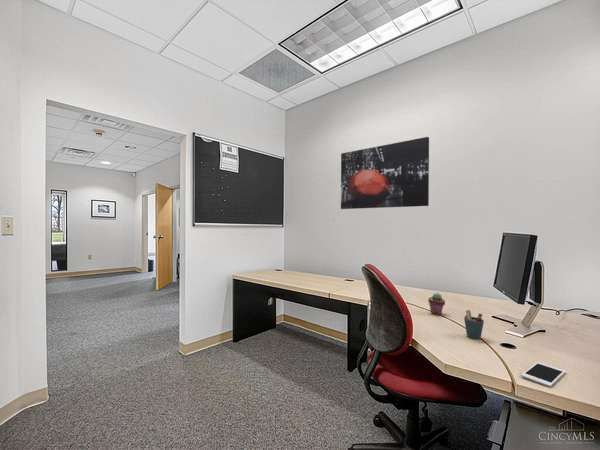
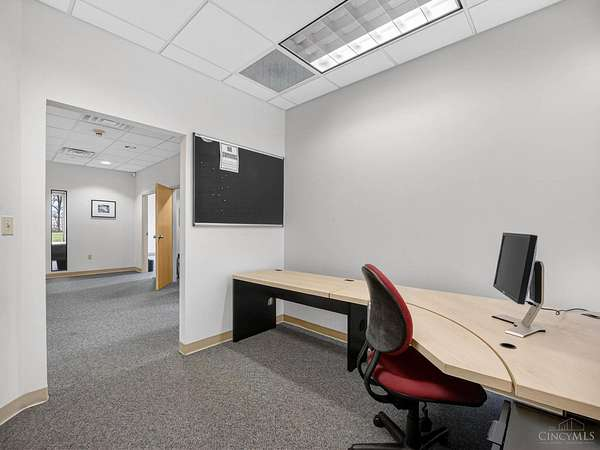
- cell phone (543, 373)
- potted succulent (436, 303)
- pen holder (473, 323)
- wall art (380, 176)
